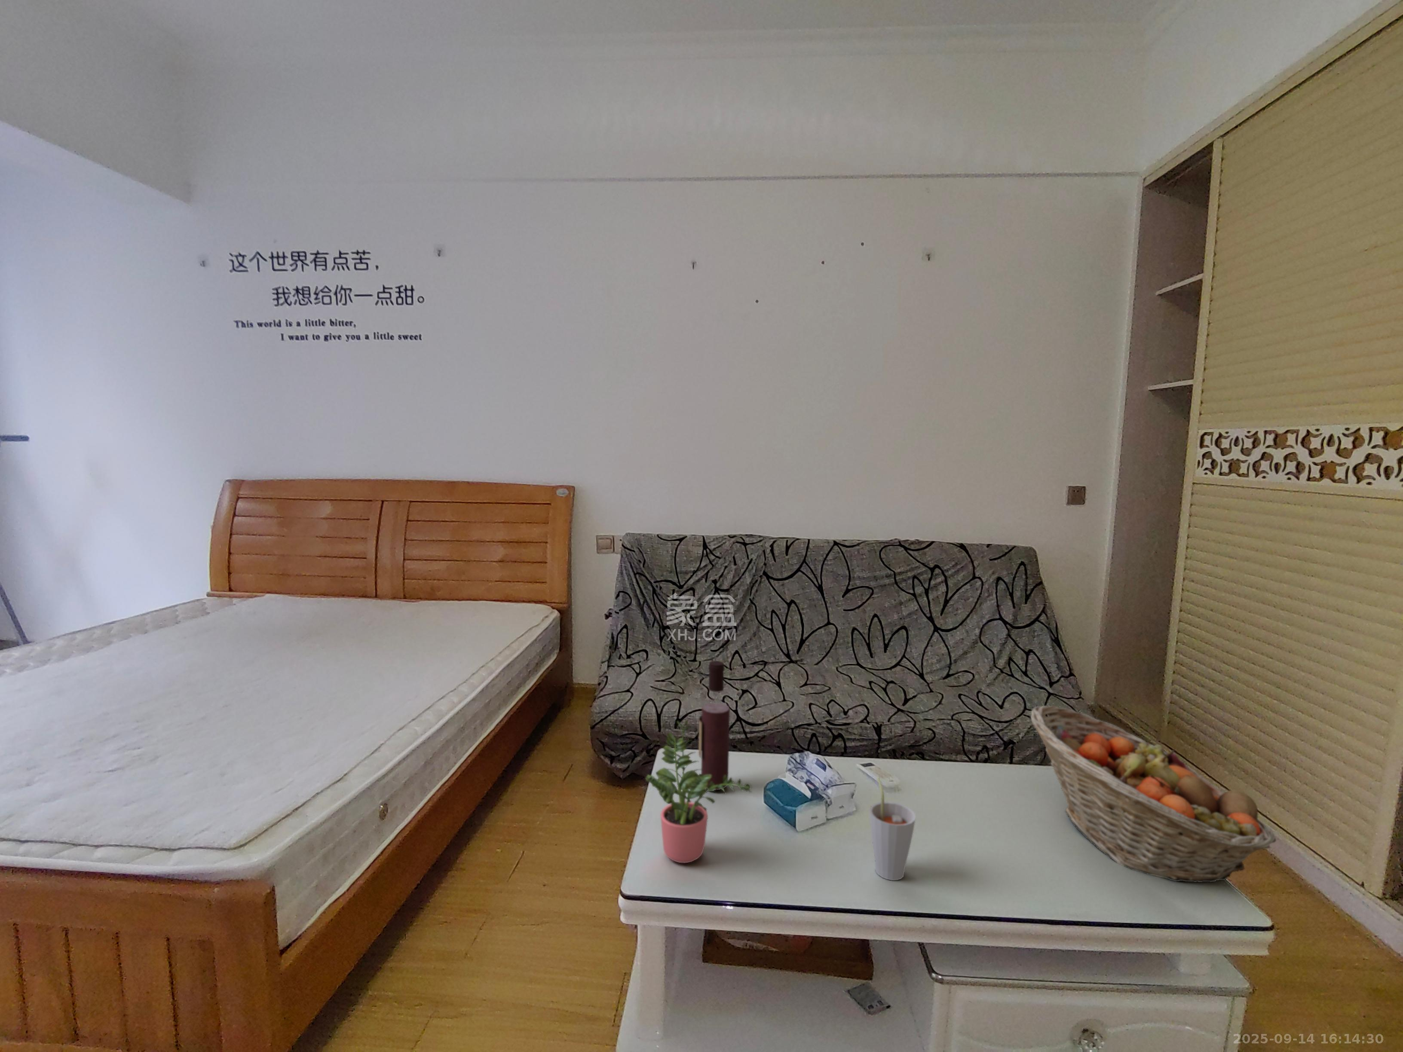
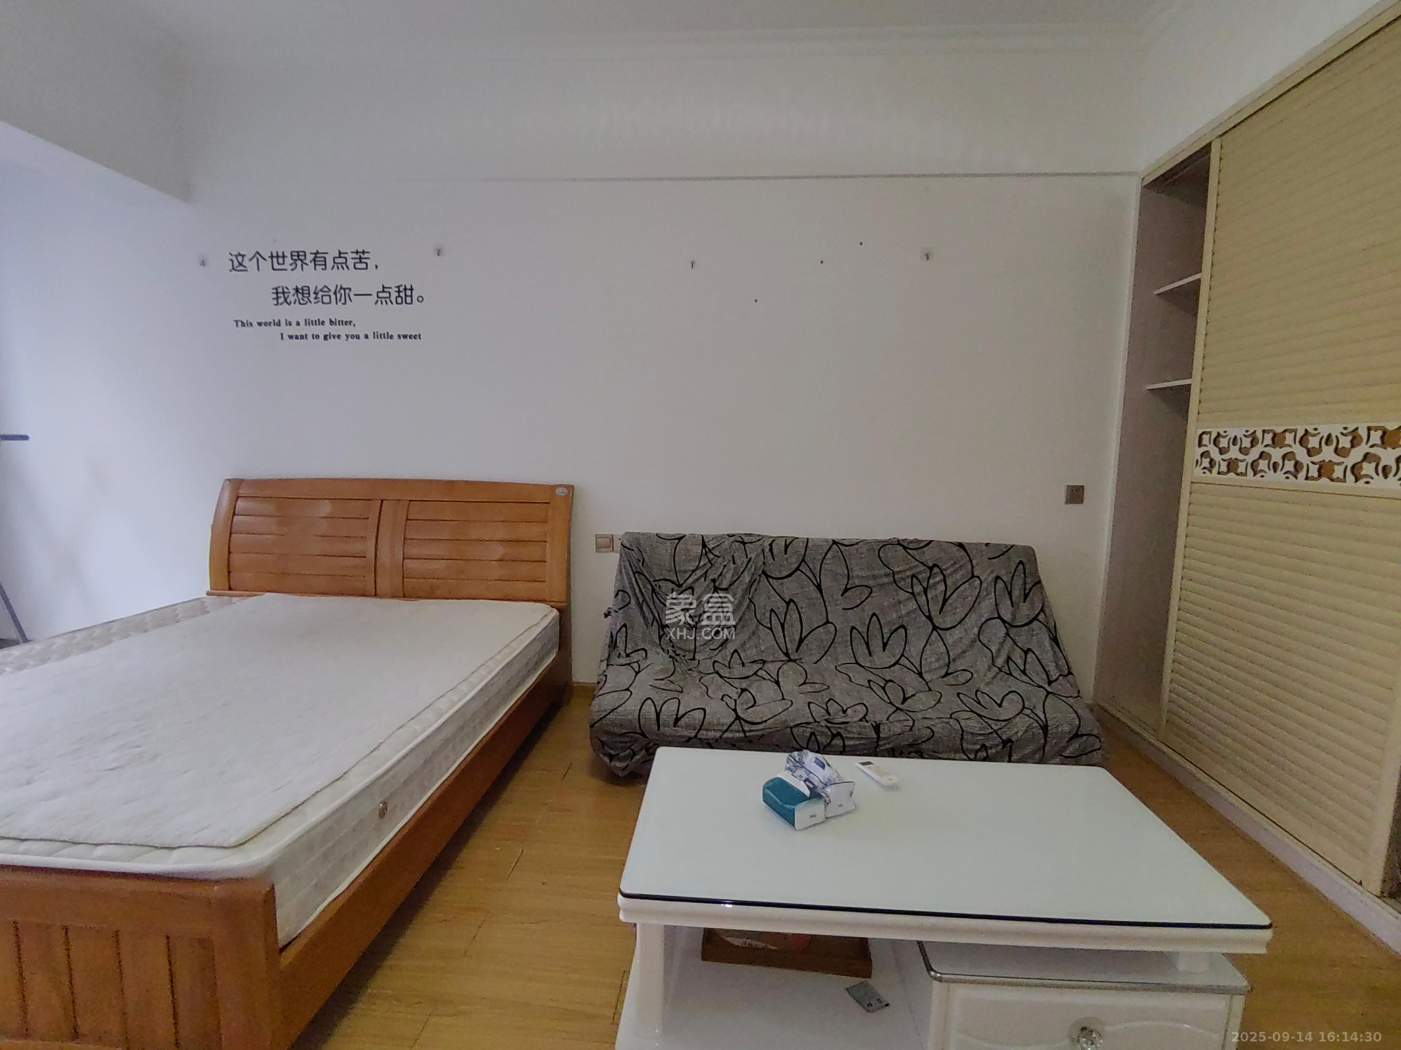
- potted plant (700, 799)
- wine bottle (715, 725)
- cup (889, 830)
- fruit basket (1137, 783)
